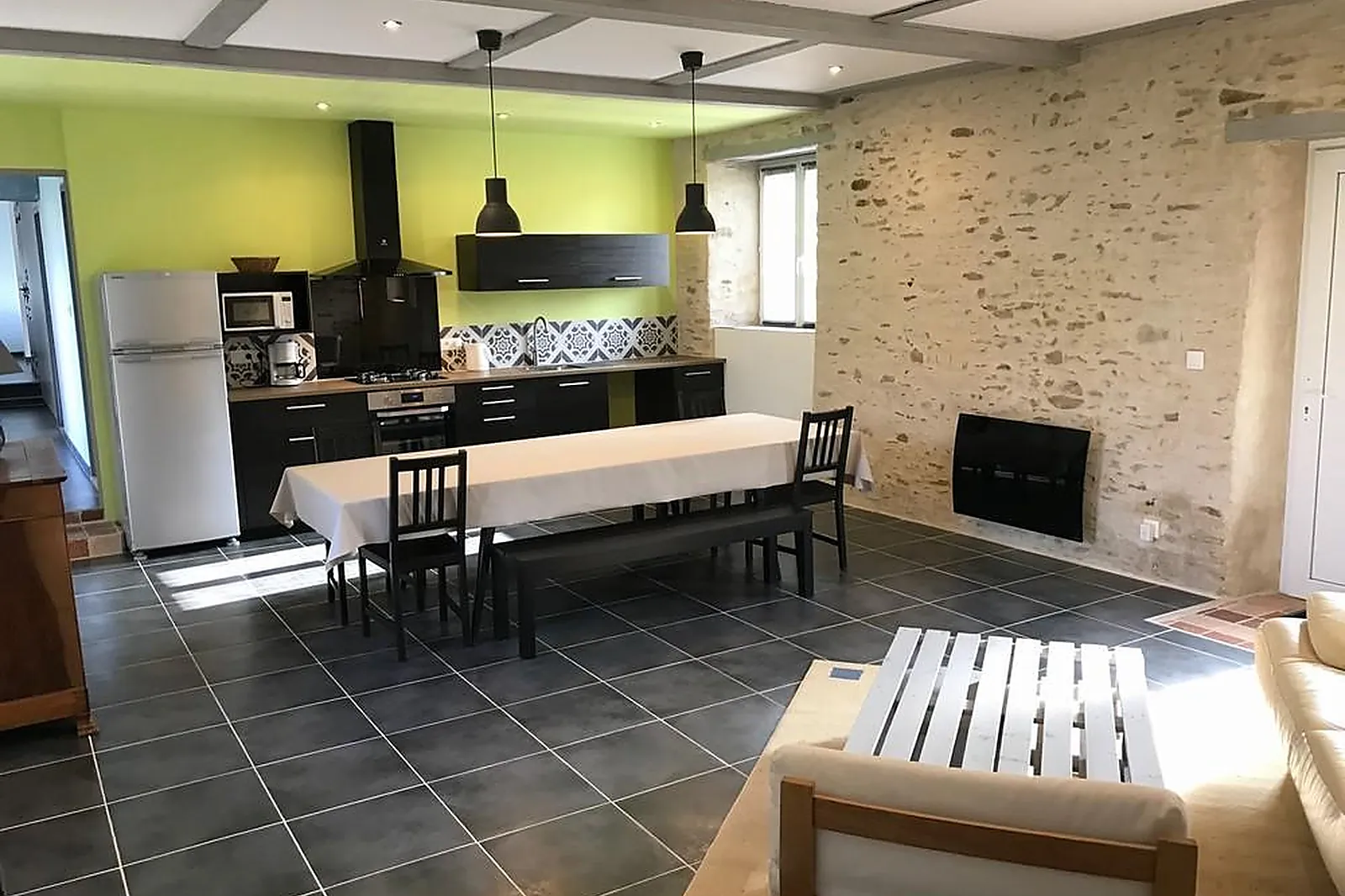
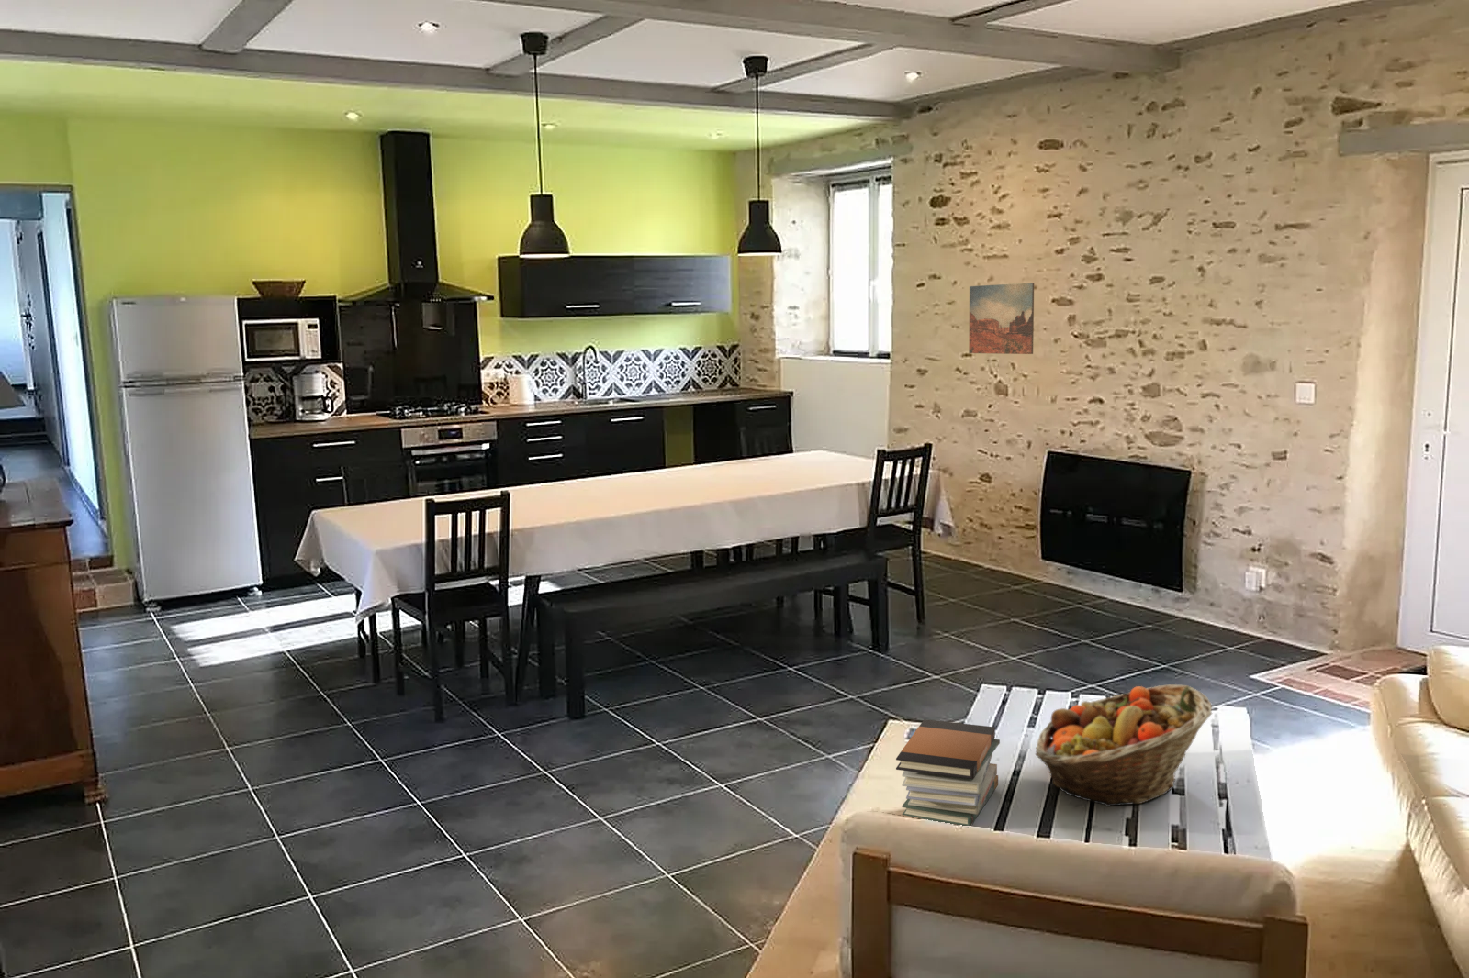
+ fruit basket (1121, 738)
+ wall art (999, 320)
+ book stack (948, 772)
